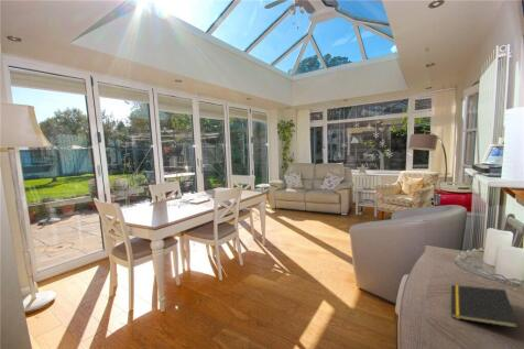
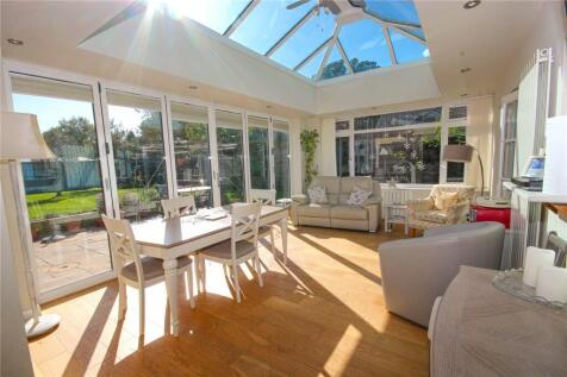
- notepad (479, 303)
